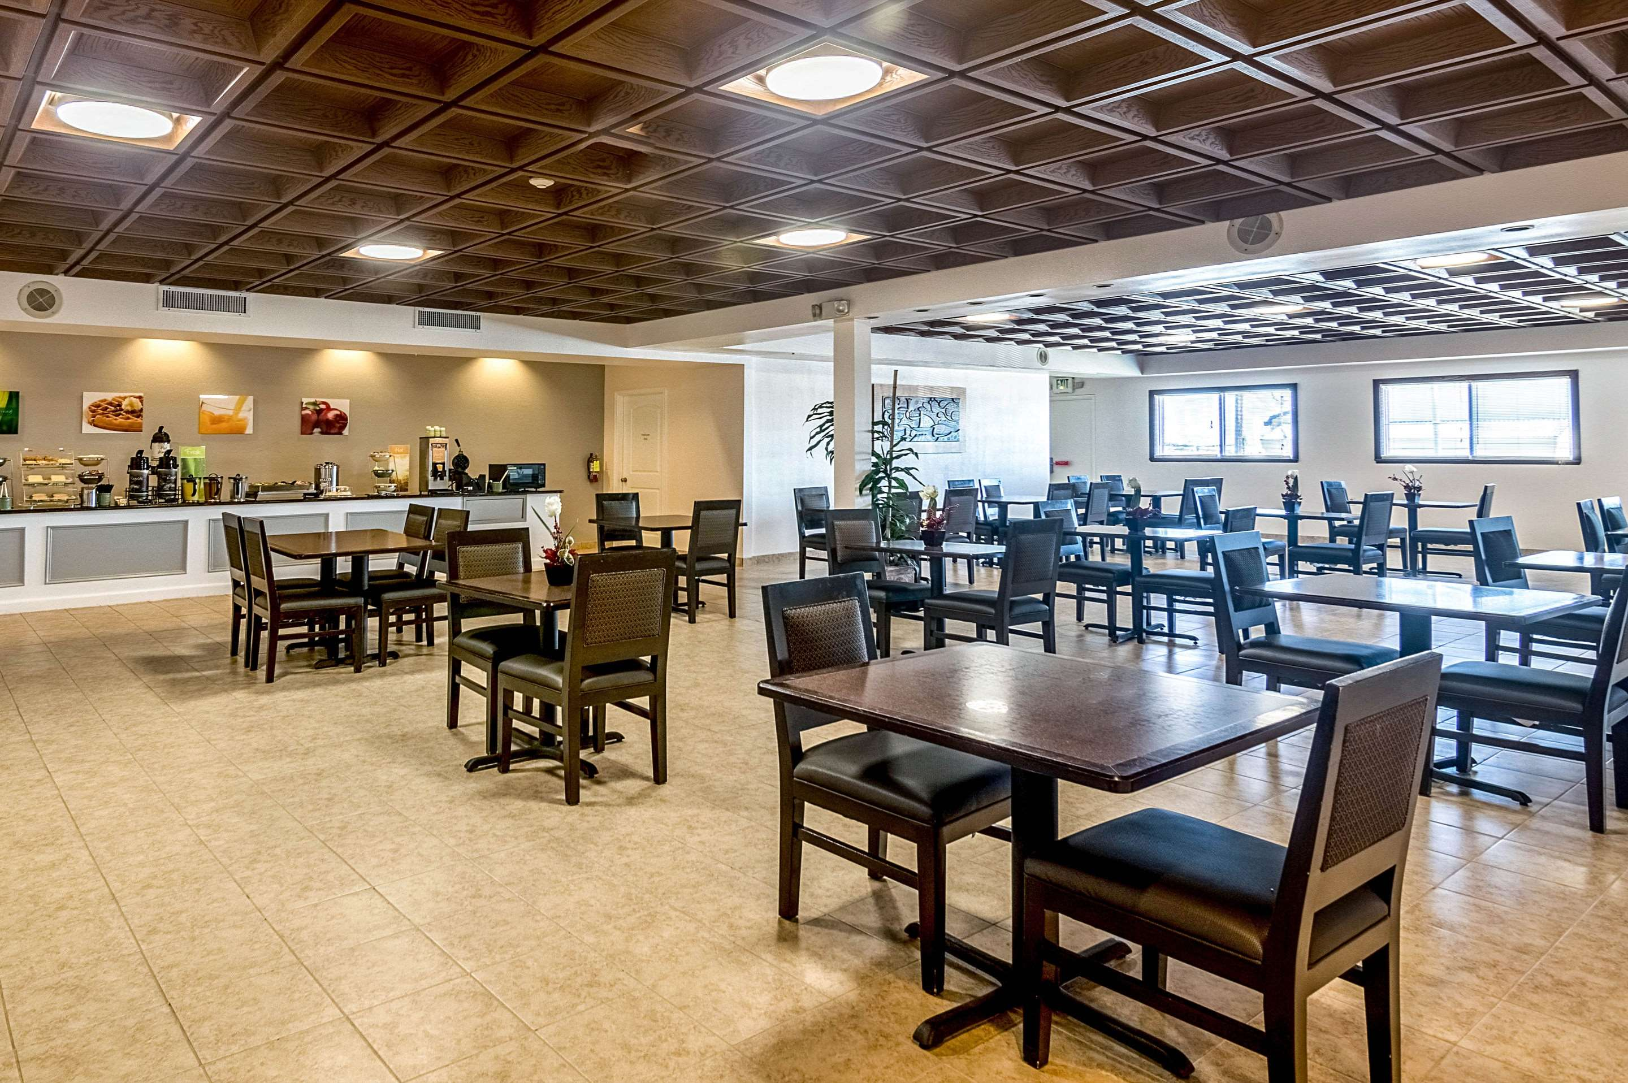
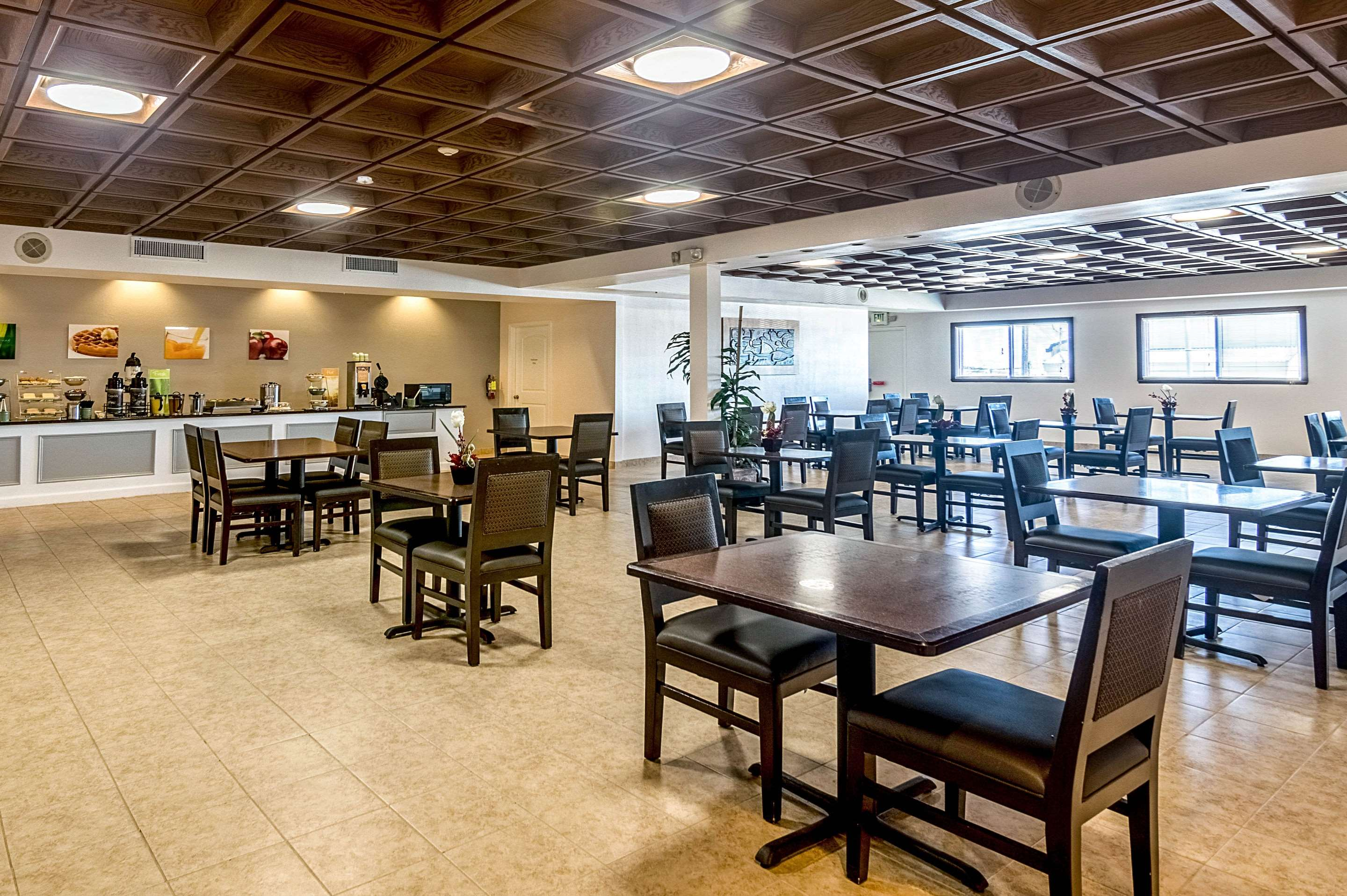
+ smoke detector (364, 180)
